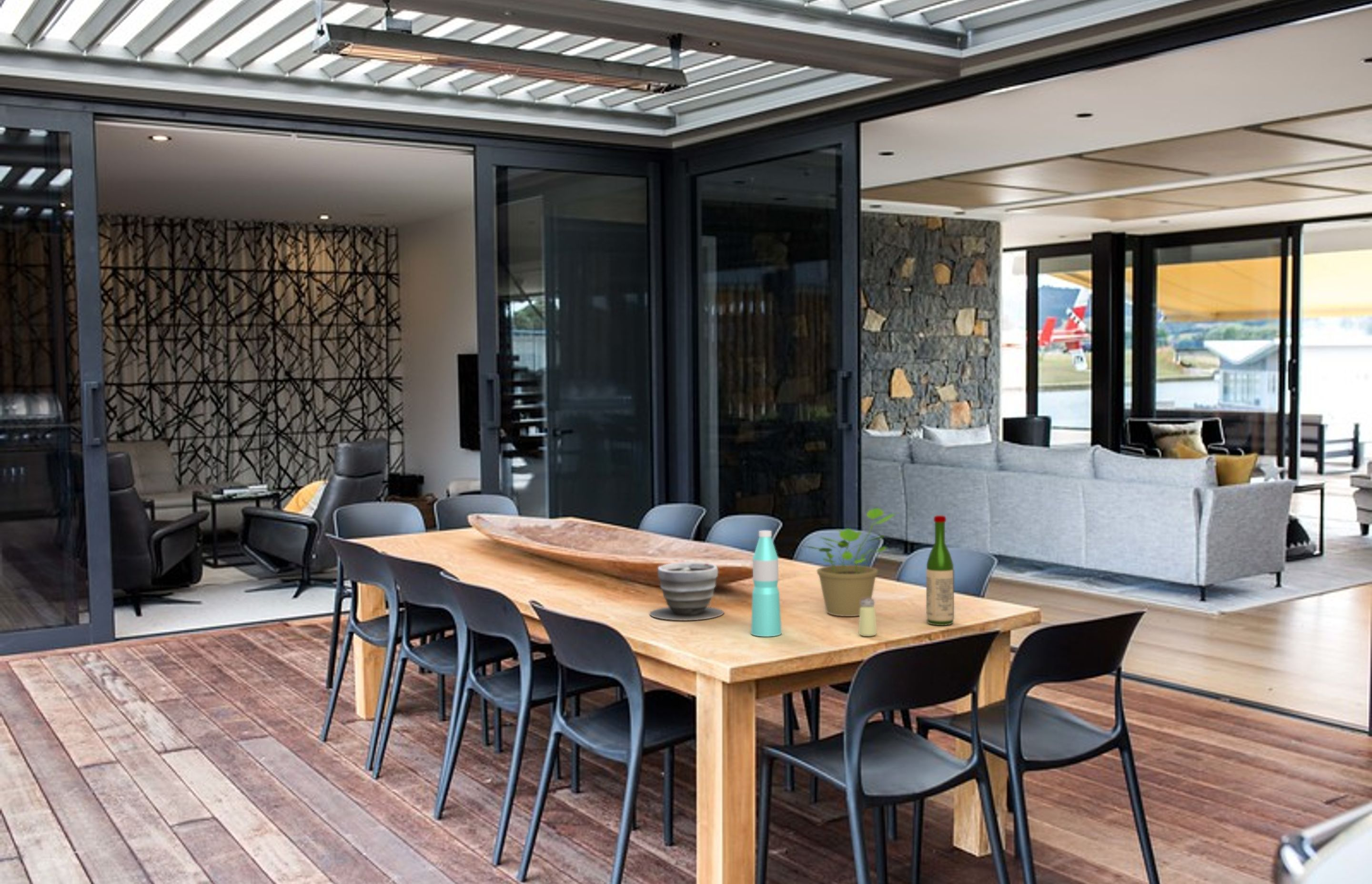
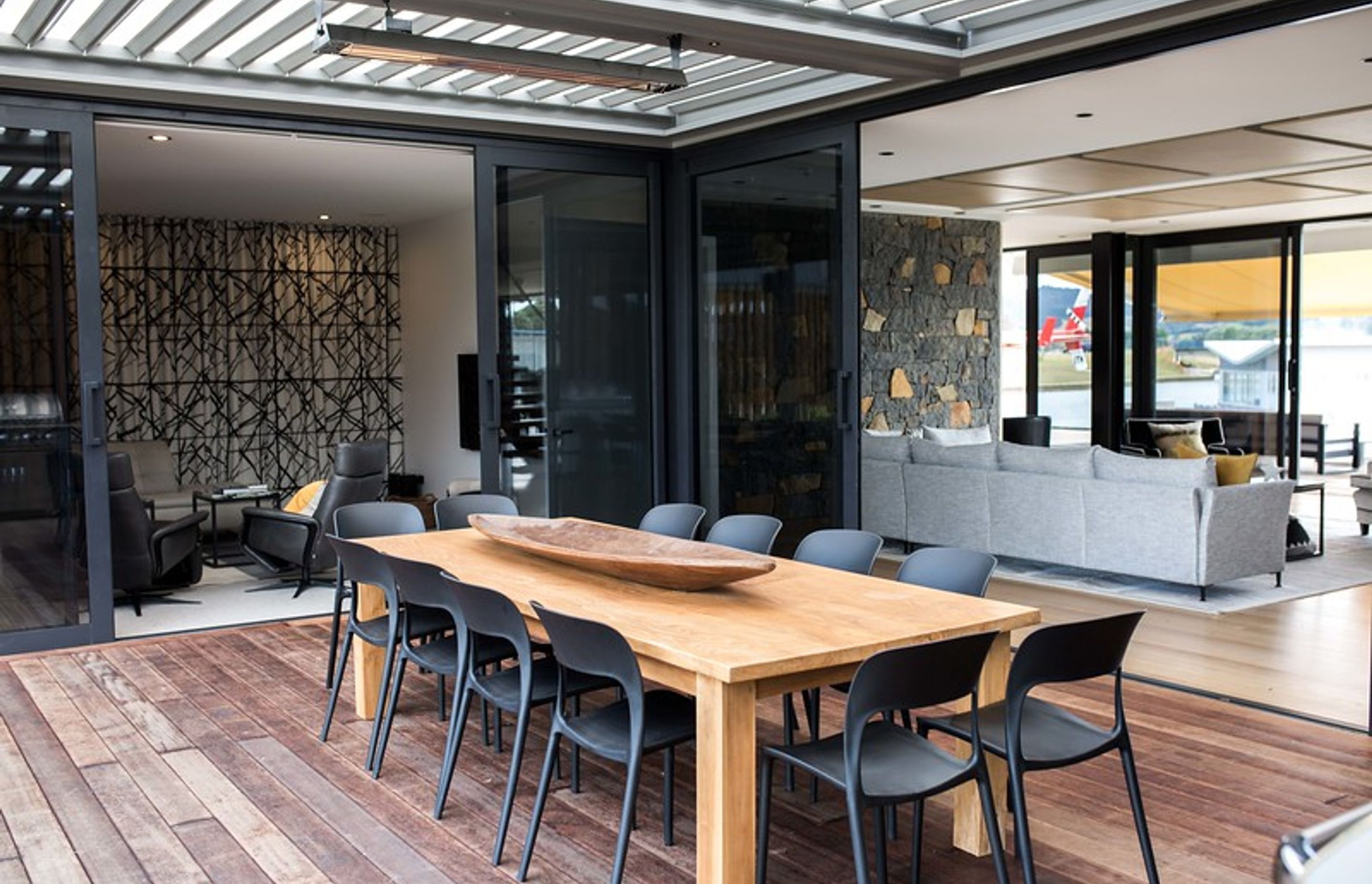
- wine bottle (940, 570)
- saltshaker (868, 616)
- potted plant (849, 561)
- planter (686, 589)
- water bottle (766, 582)
